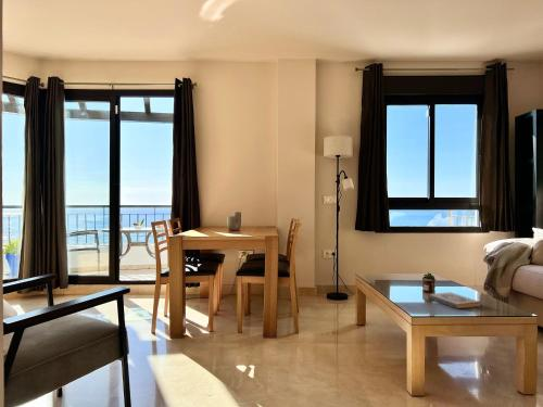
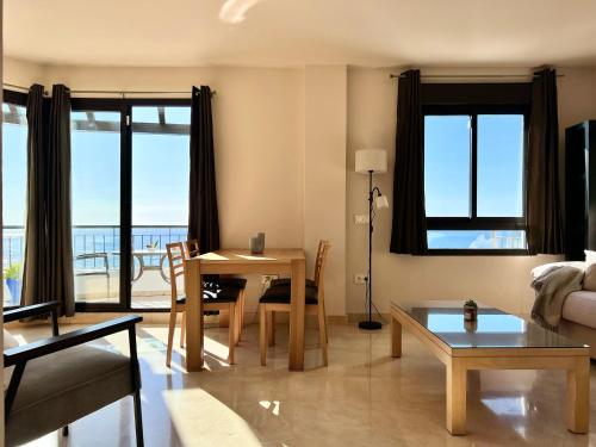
- hardback book (453, 300)
